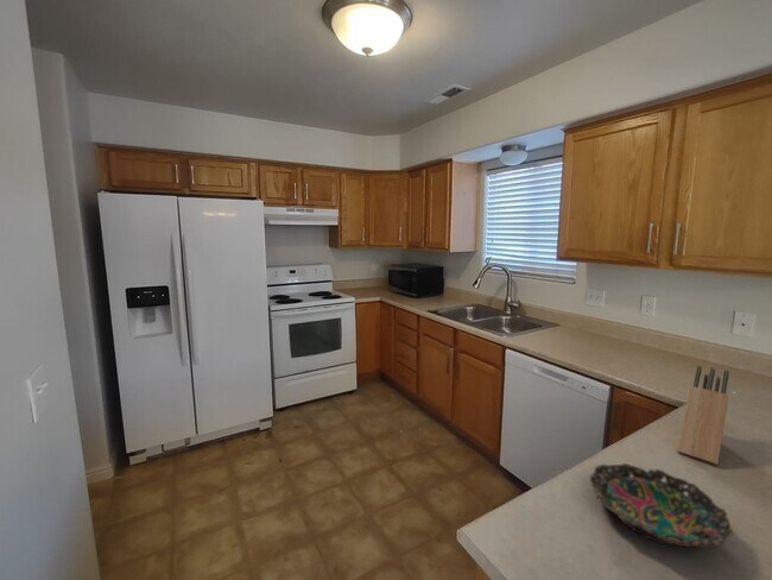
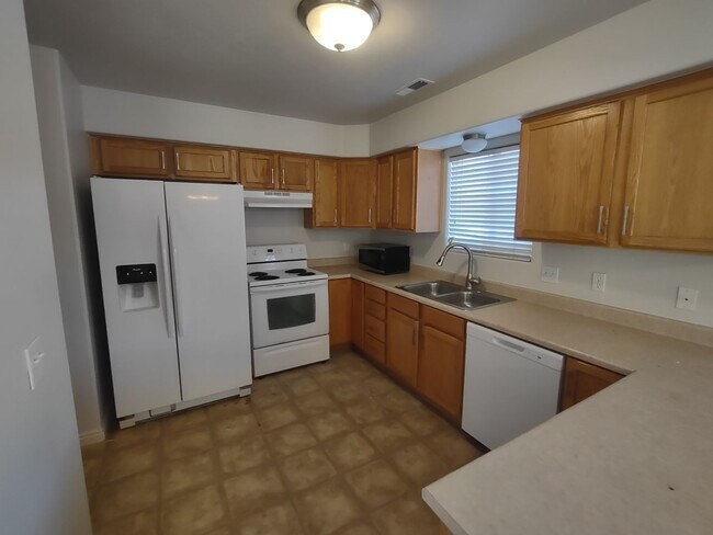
- knife block (705, 409)
- bowl (652, 505)
